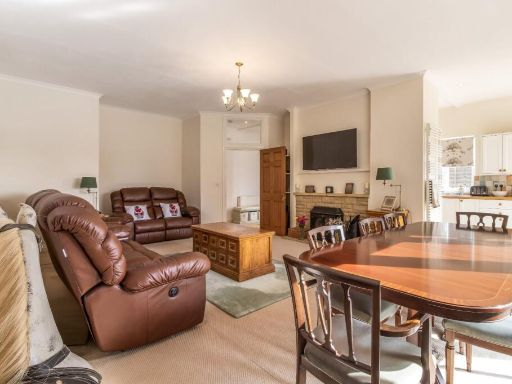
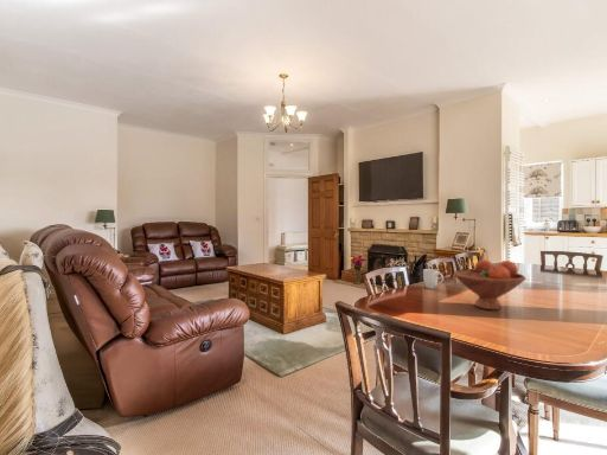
+ fruit bowl (487, 283)
+ mug (433, 278)
